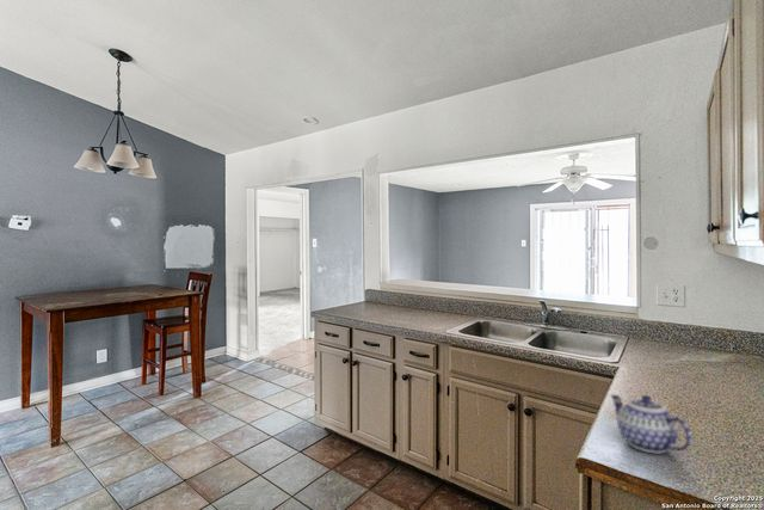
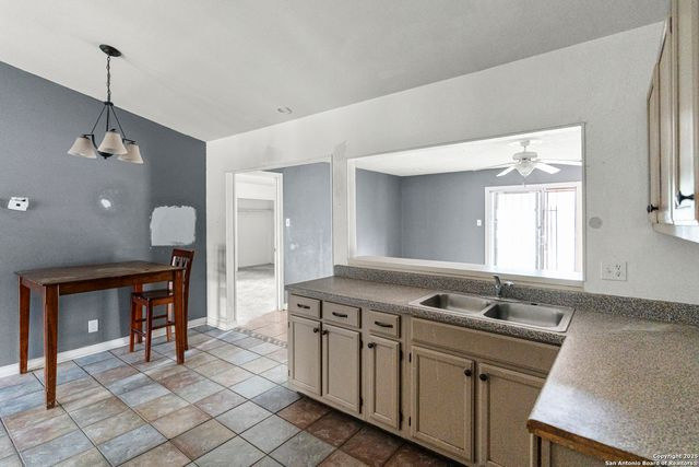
- teapot (646, 420)
